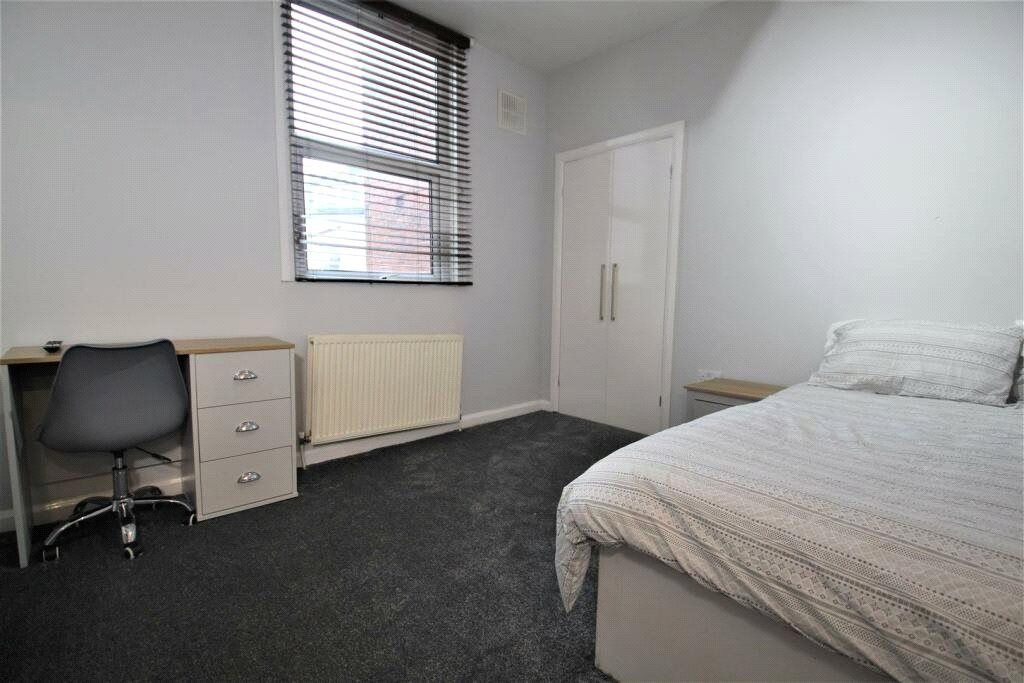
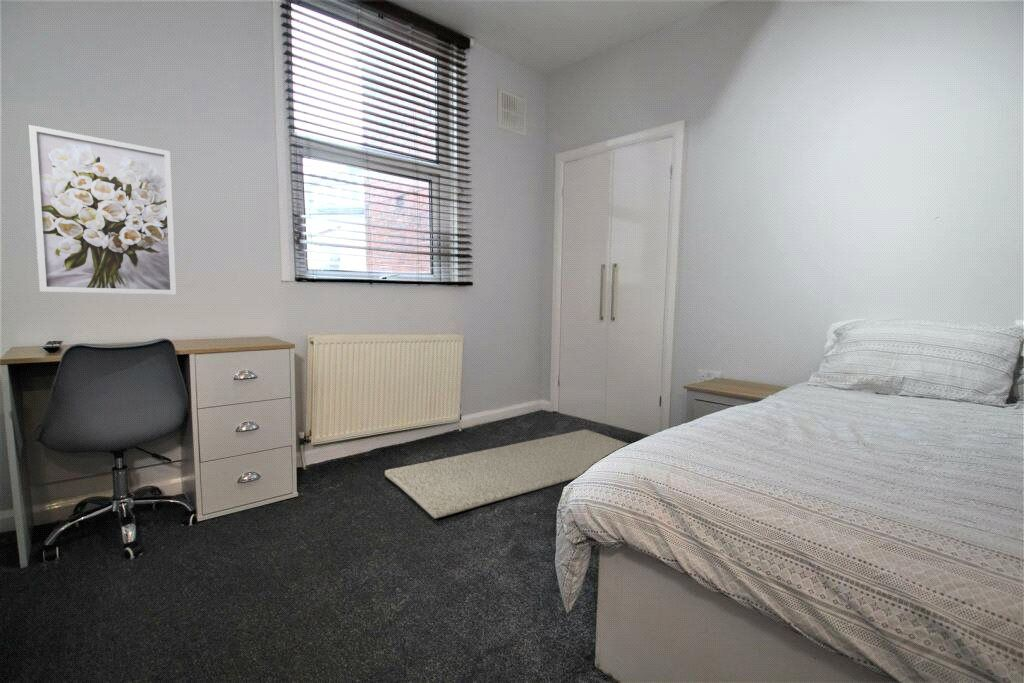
+ rug (529, 462)
+ wall art (108, 217)
